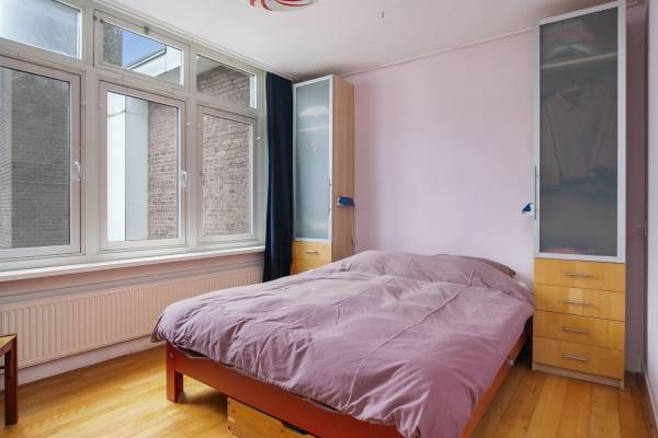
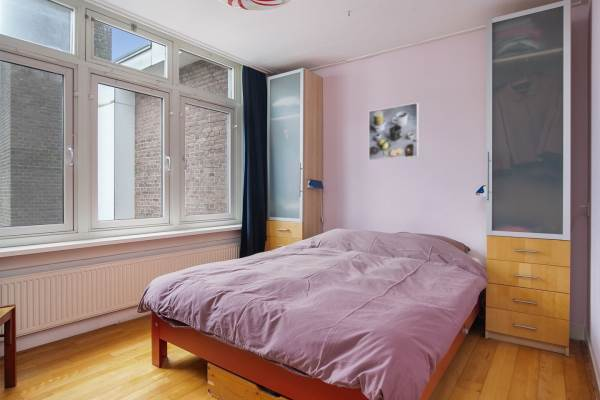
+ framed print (392, 132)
